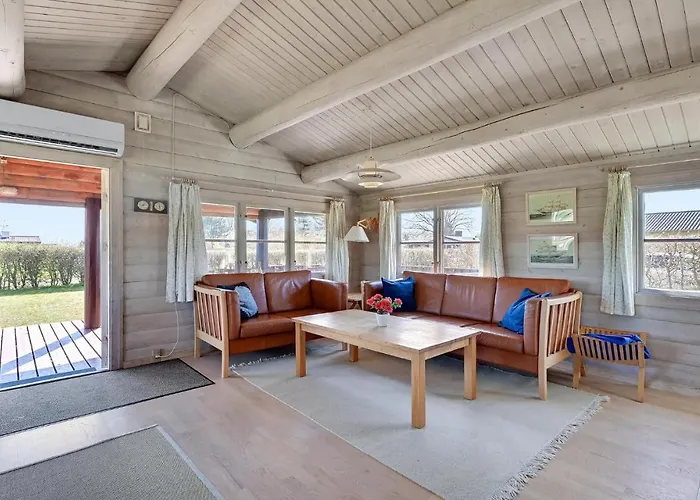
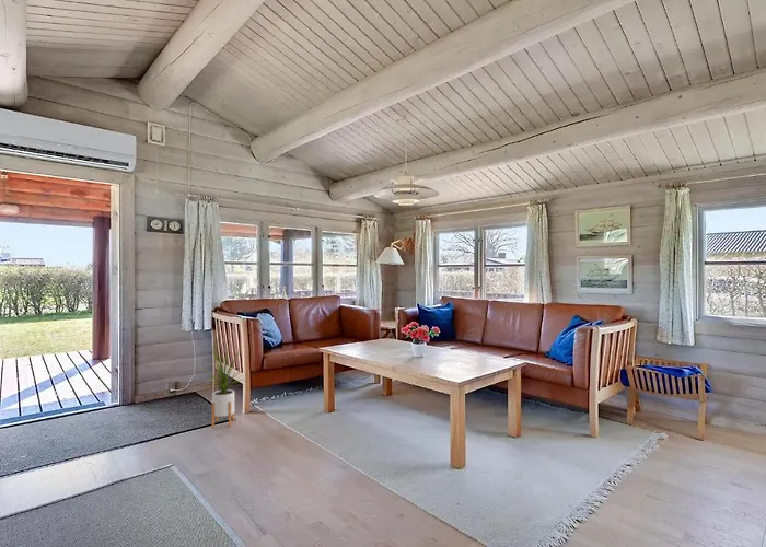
+ house plant (224, 382)
